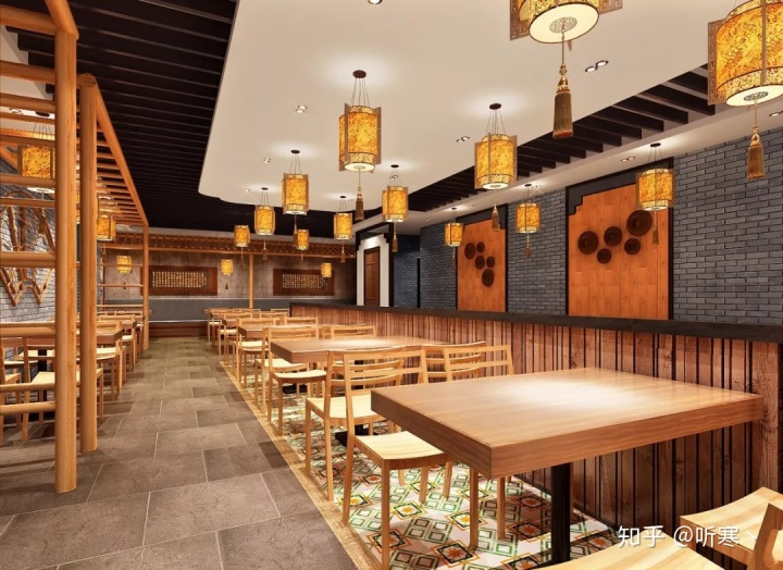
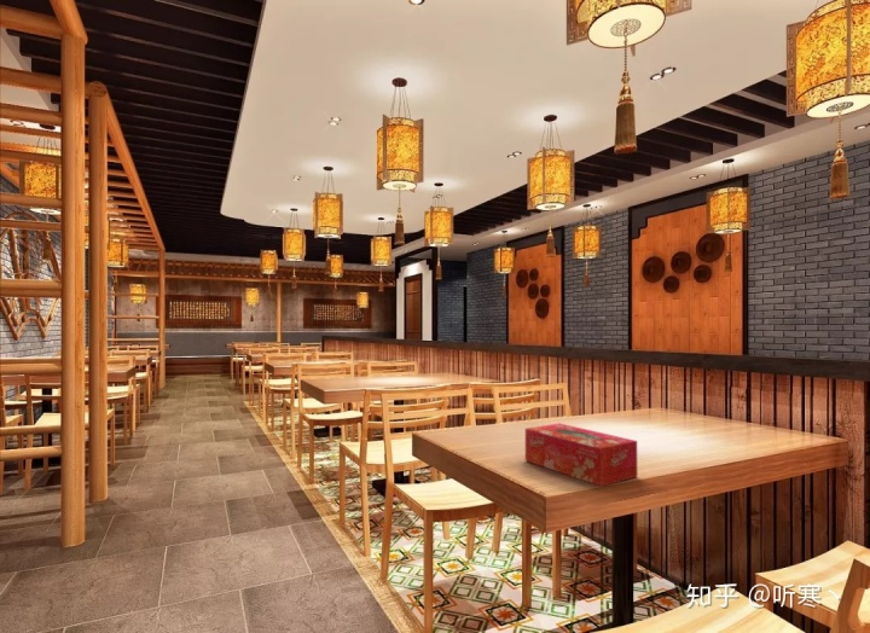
+ tissue box (578, 451)
